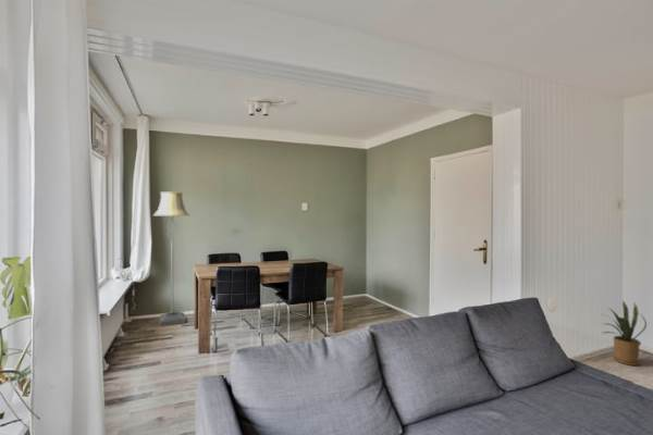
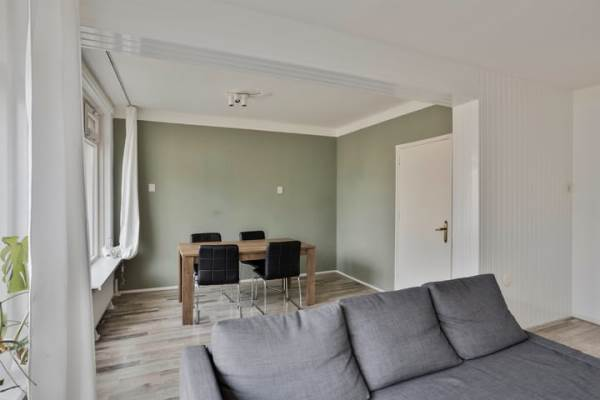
- floor lamp (172, 257)
- house plant (620, 332)
